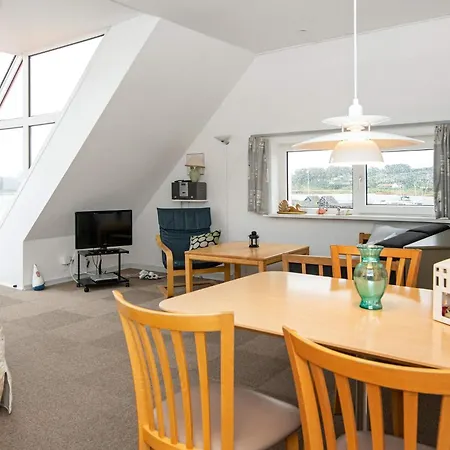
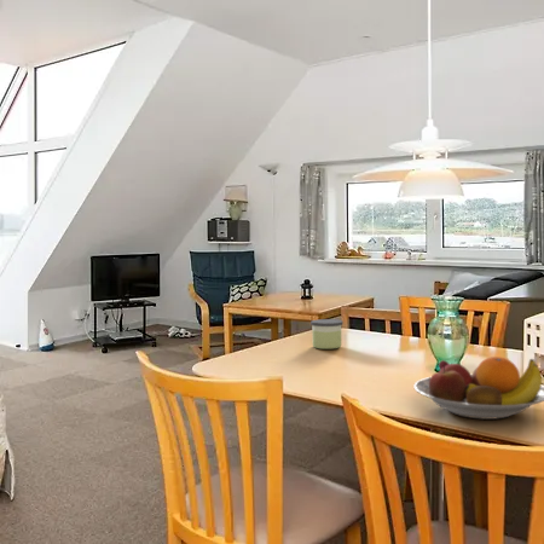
+ fruit bowl (479, 383)
+ candle (326, 334)
